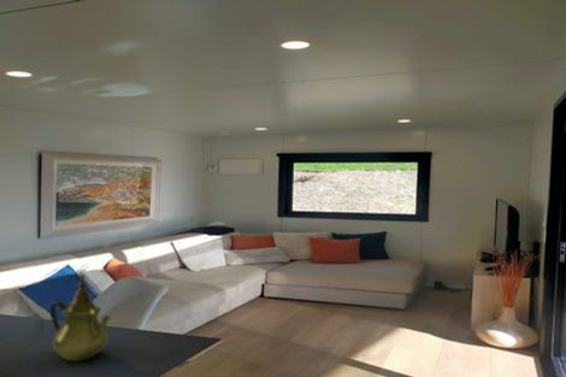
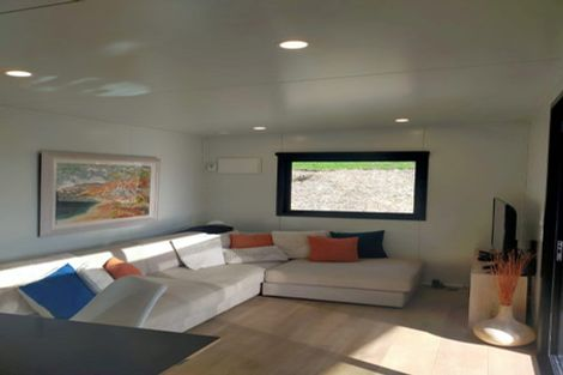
- teapot (79, 314)
